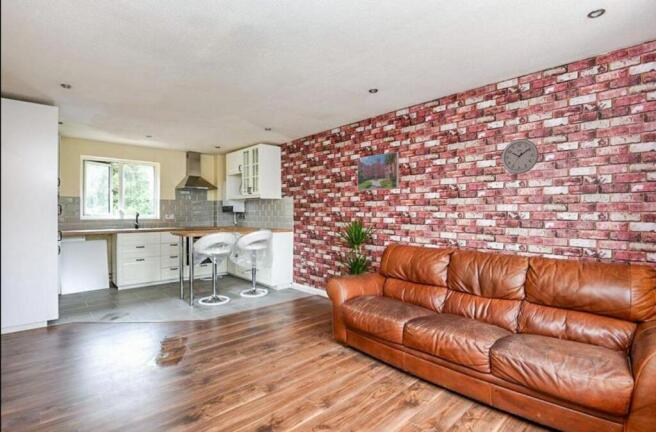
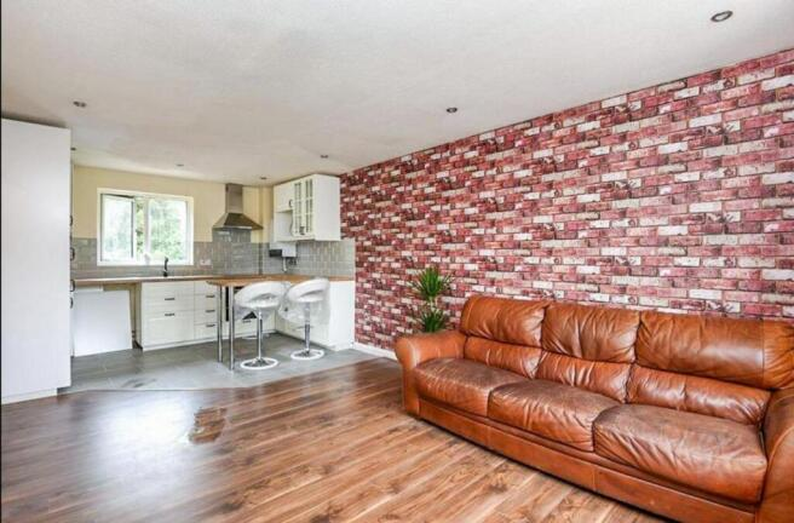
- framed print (377, 172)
- wall clock (519, 156)
